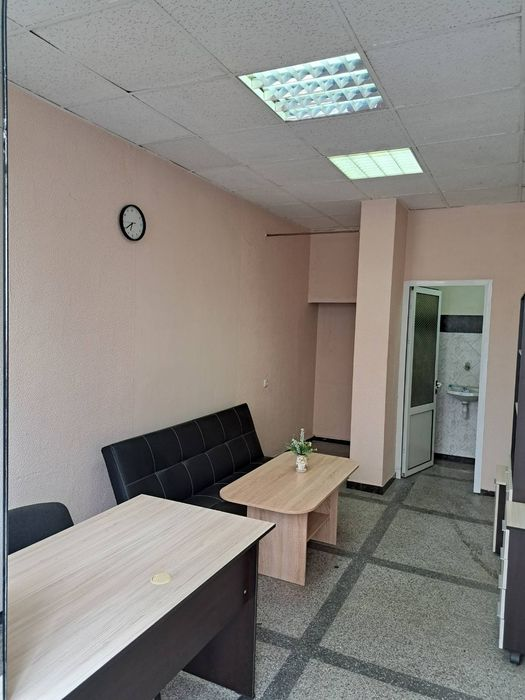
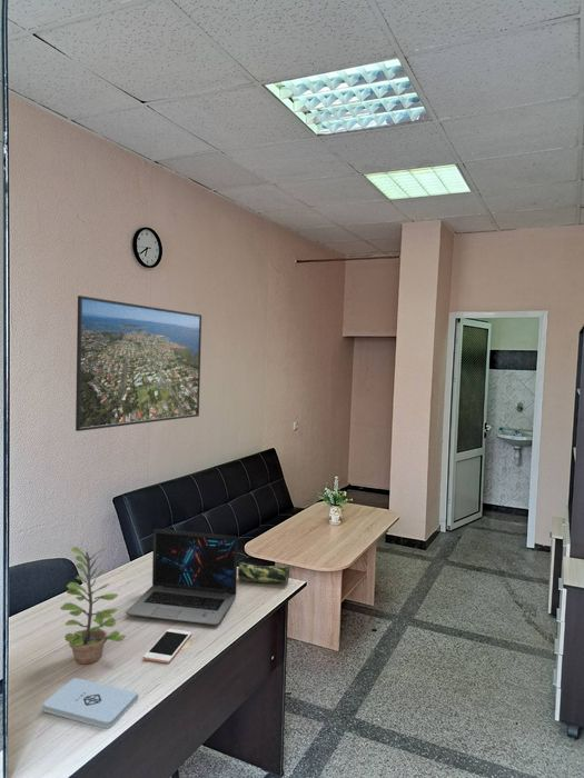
+ cell phone (168, 645)
+ laptop (184, 575)
+ notepad (90, 701)
+ plant (92, 602)
+ pencil case (261, 572)
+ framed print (147, 365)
